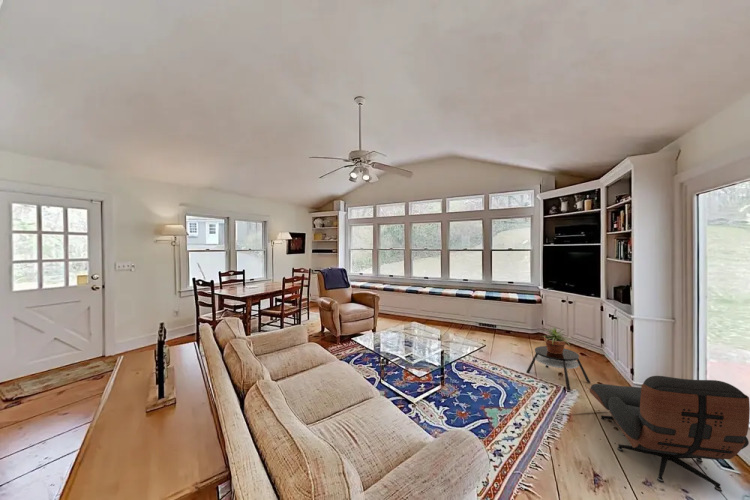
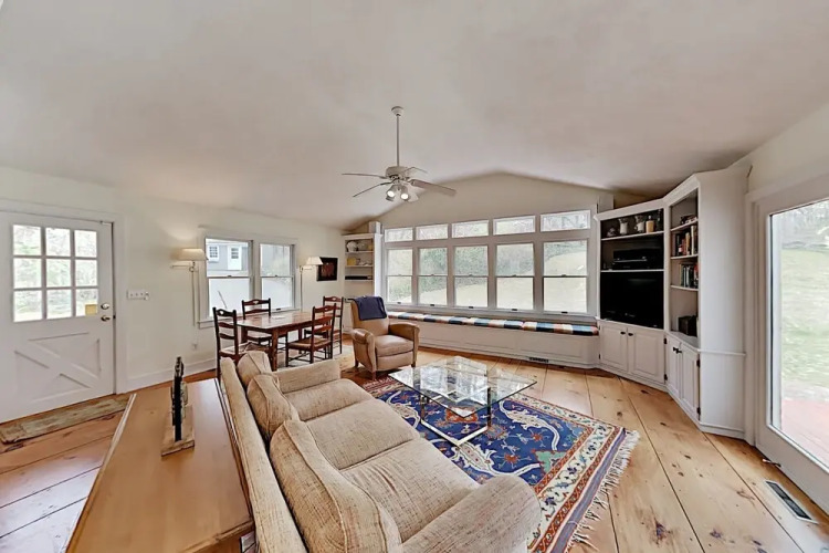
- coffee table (556, 364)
- potted plant (554, 339)
- lounge chair (651, 402)
